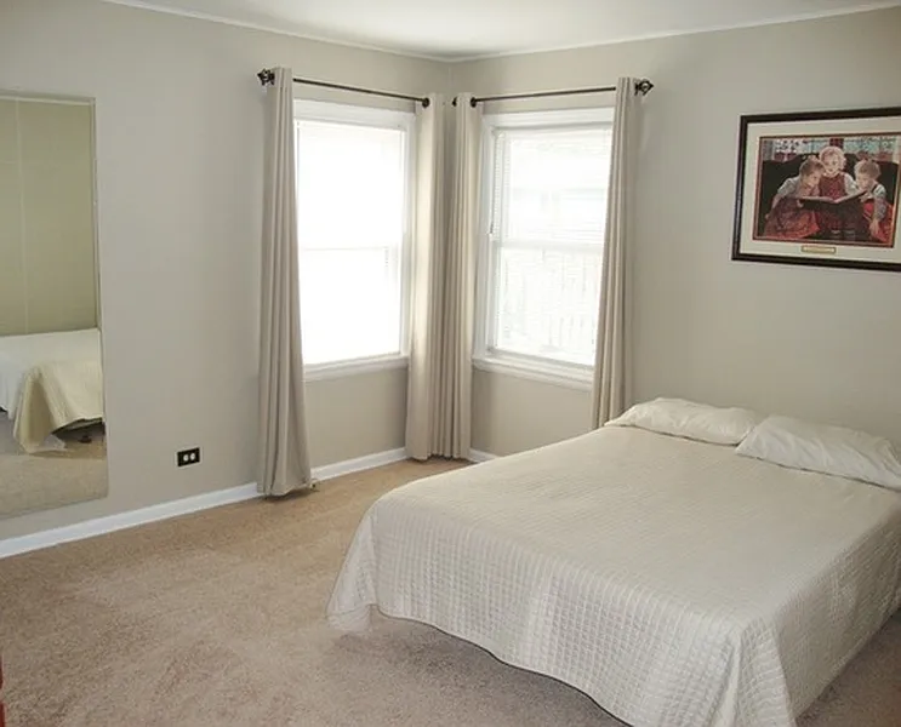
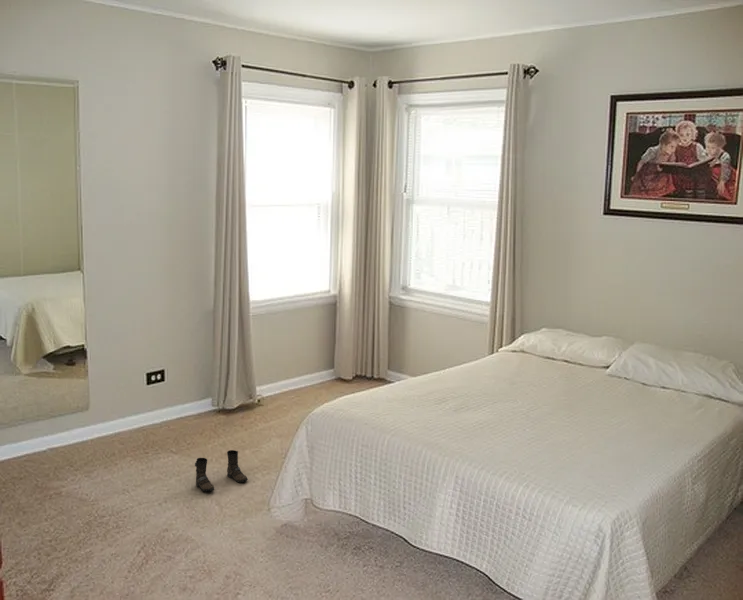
+ boots (227, 470)
